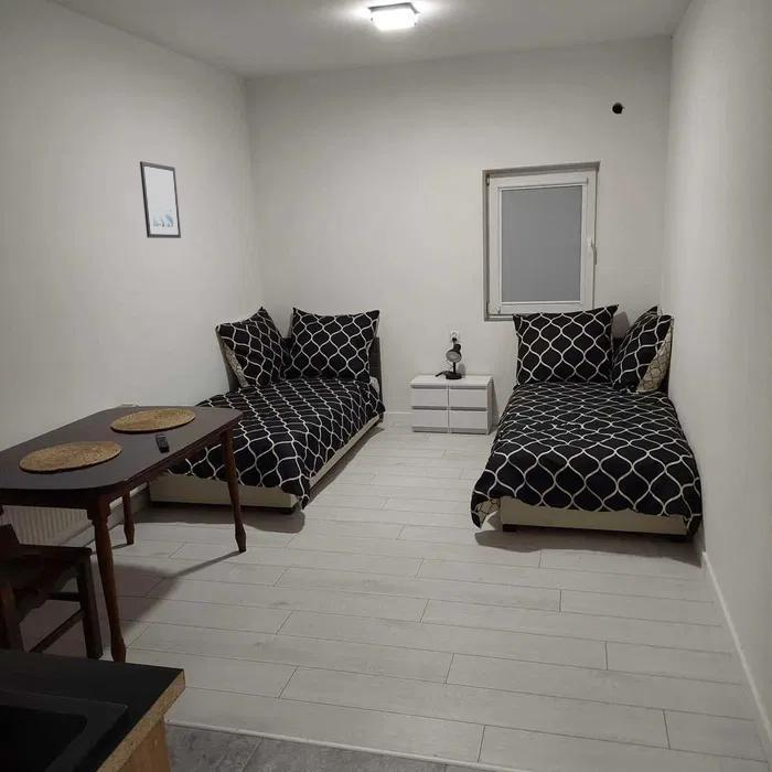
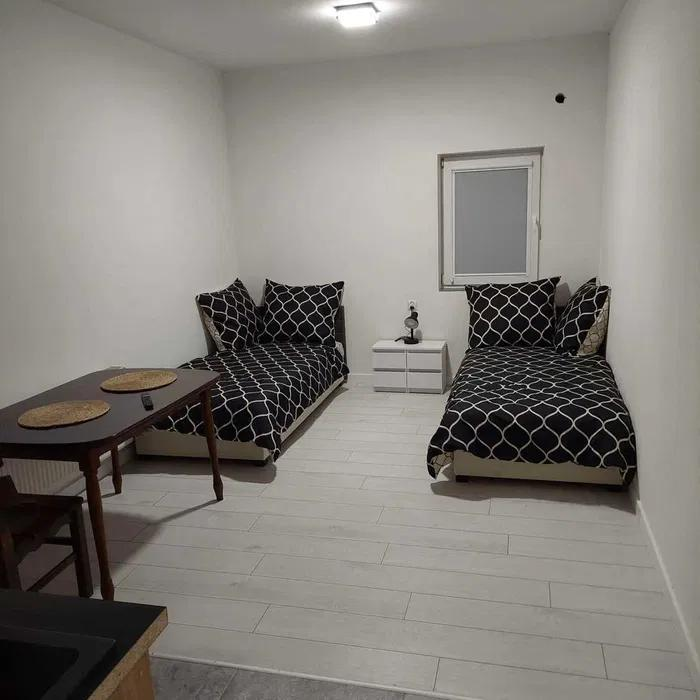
- wall art (161, 201)
